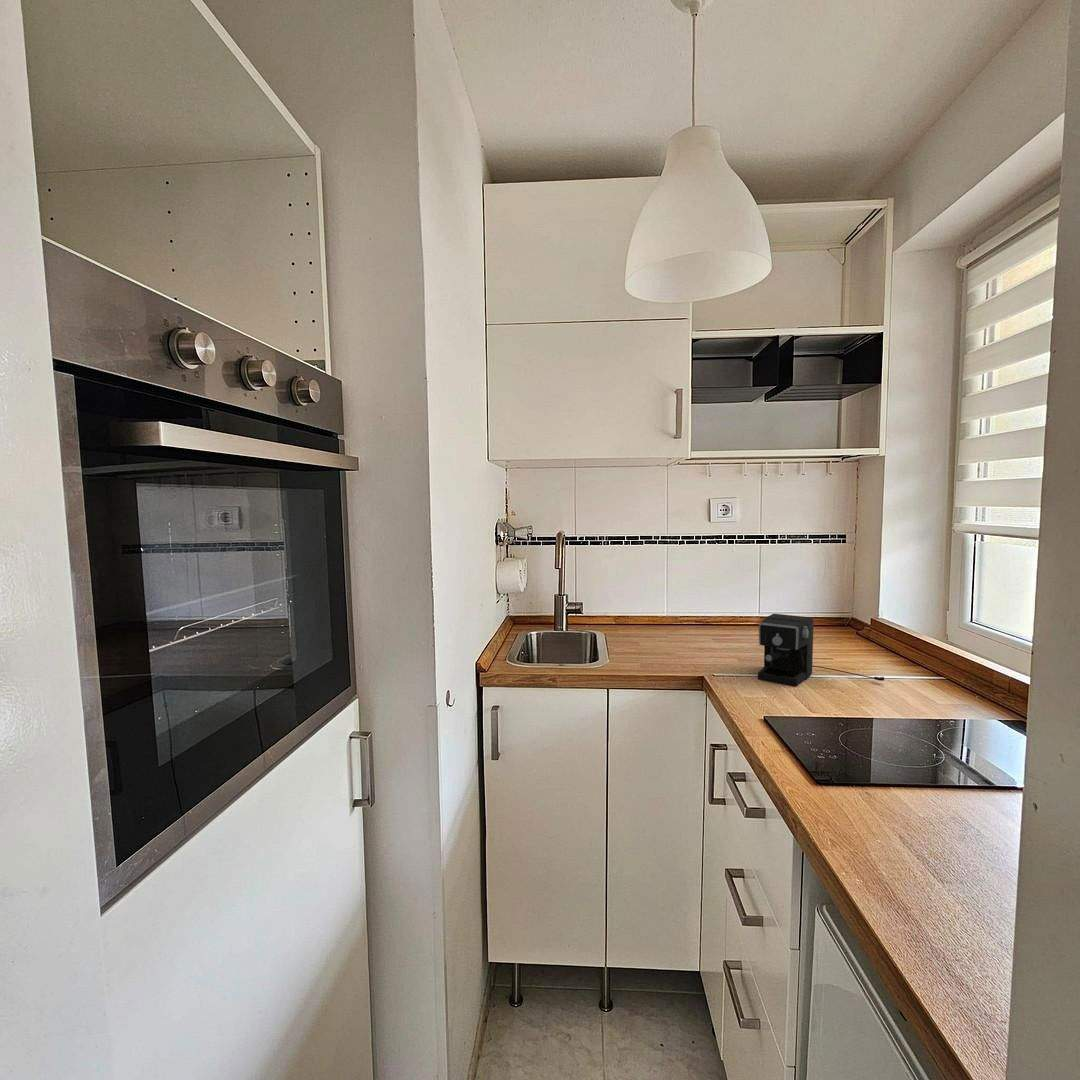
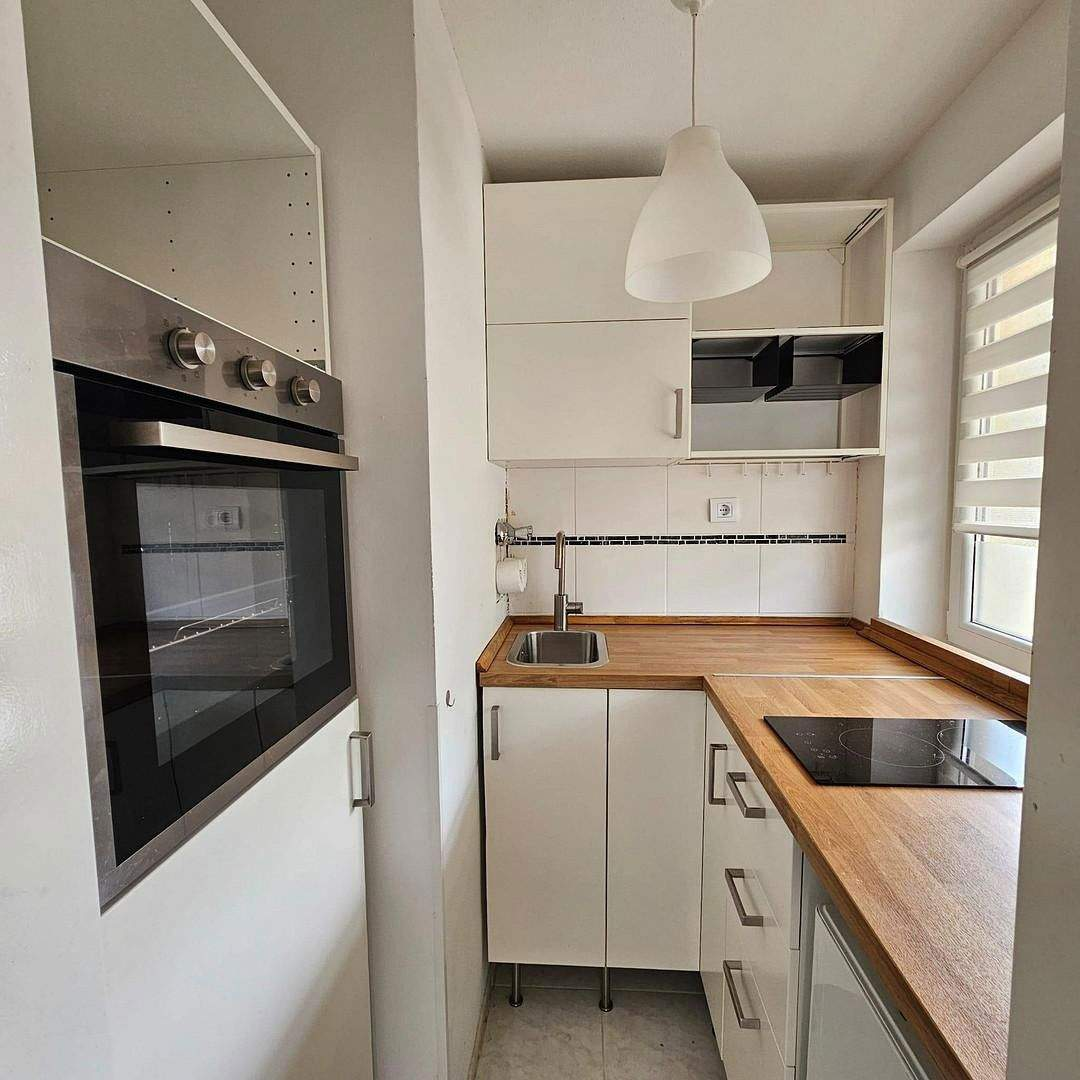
- coffee maker (812, 651)
